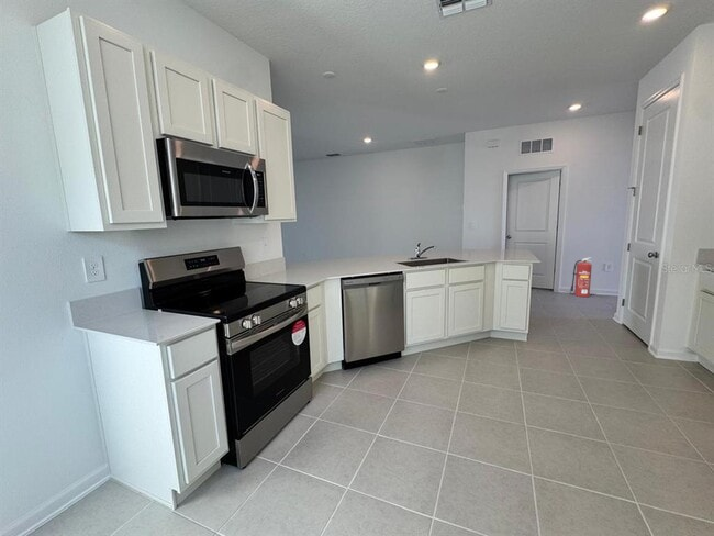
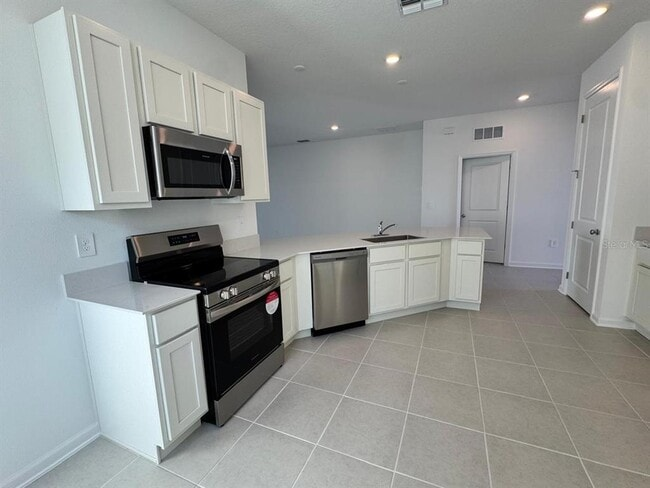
- fire extinguisher (581, 276)
